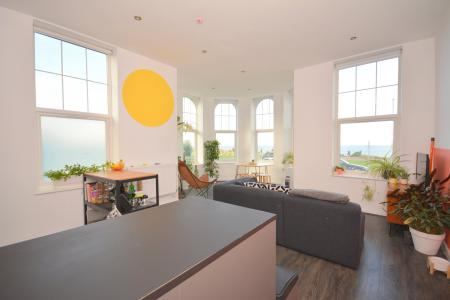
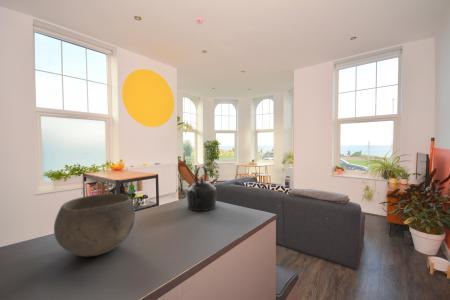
+ bowl (98, 224)
+ kettle (199, 188)
